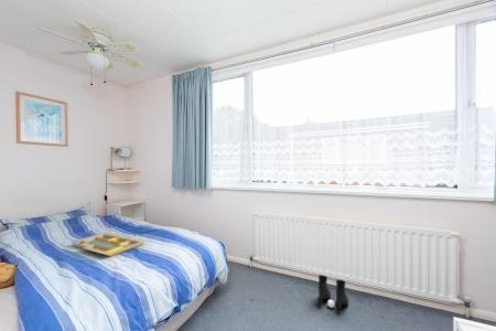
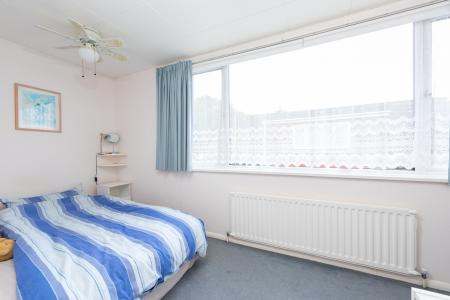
- serving tray (107, 243)
- boots (336, 288)
